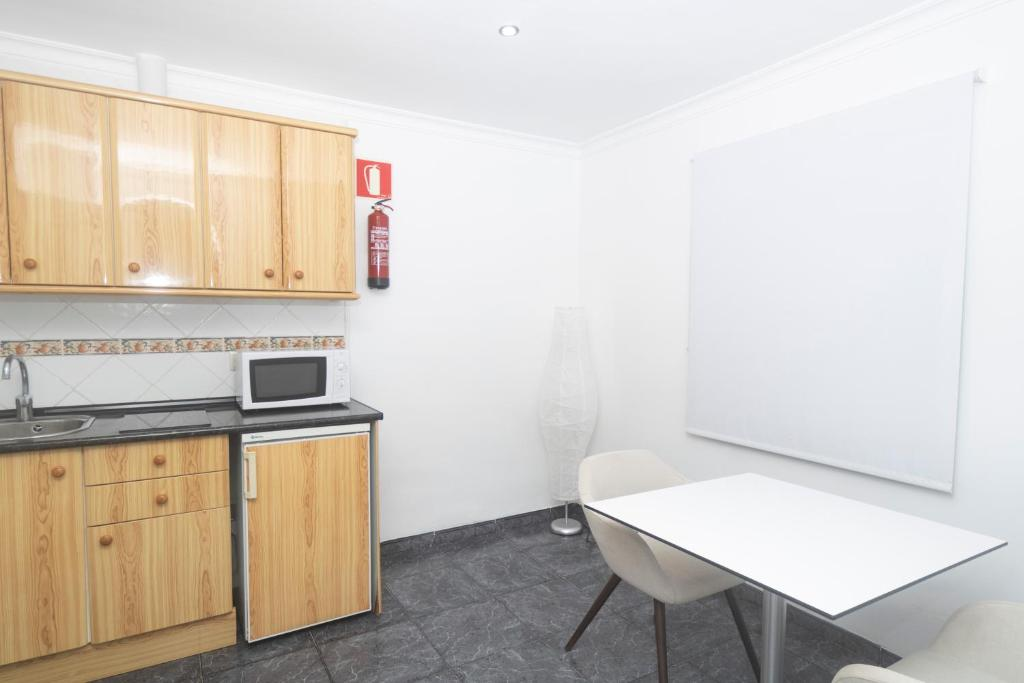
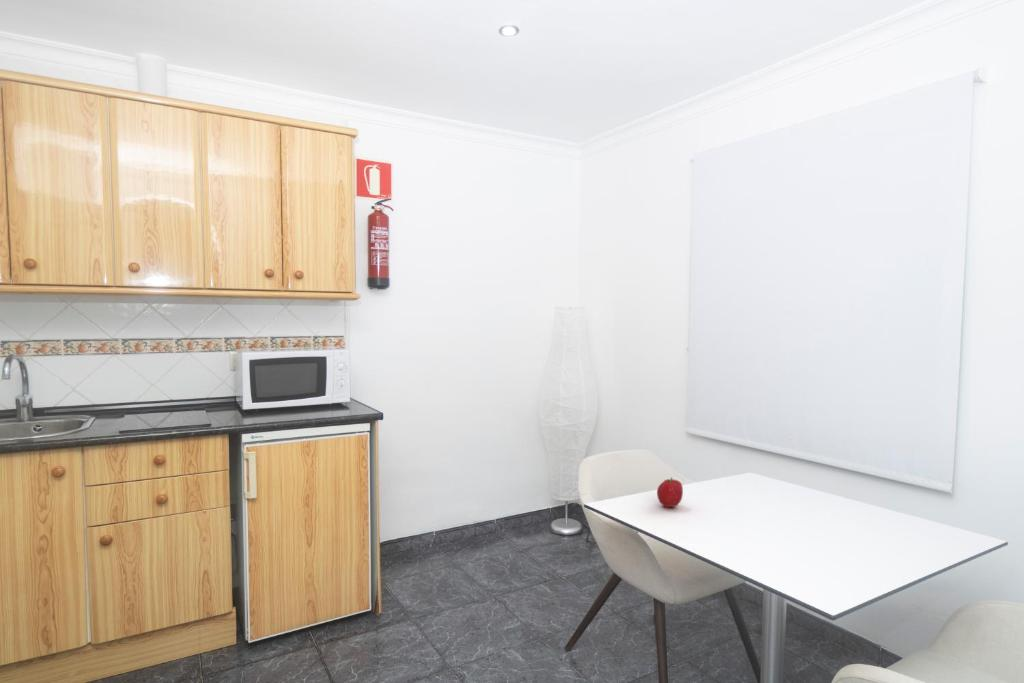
+ fruit (669, 492)
